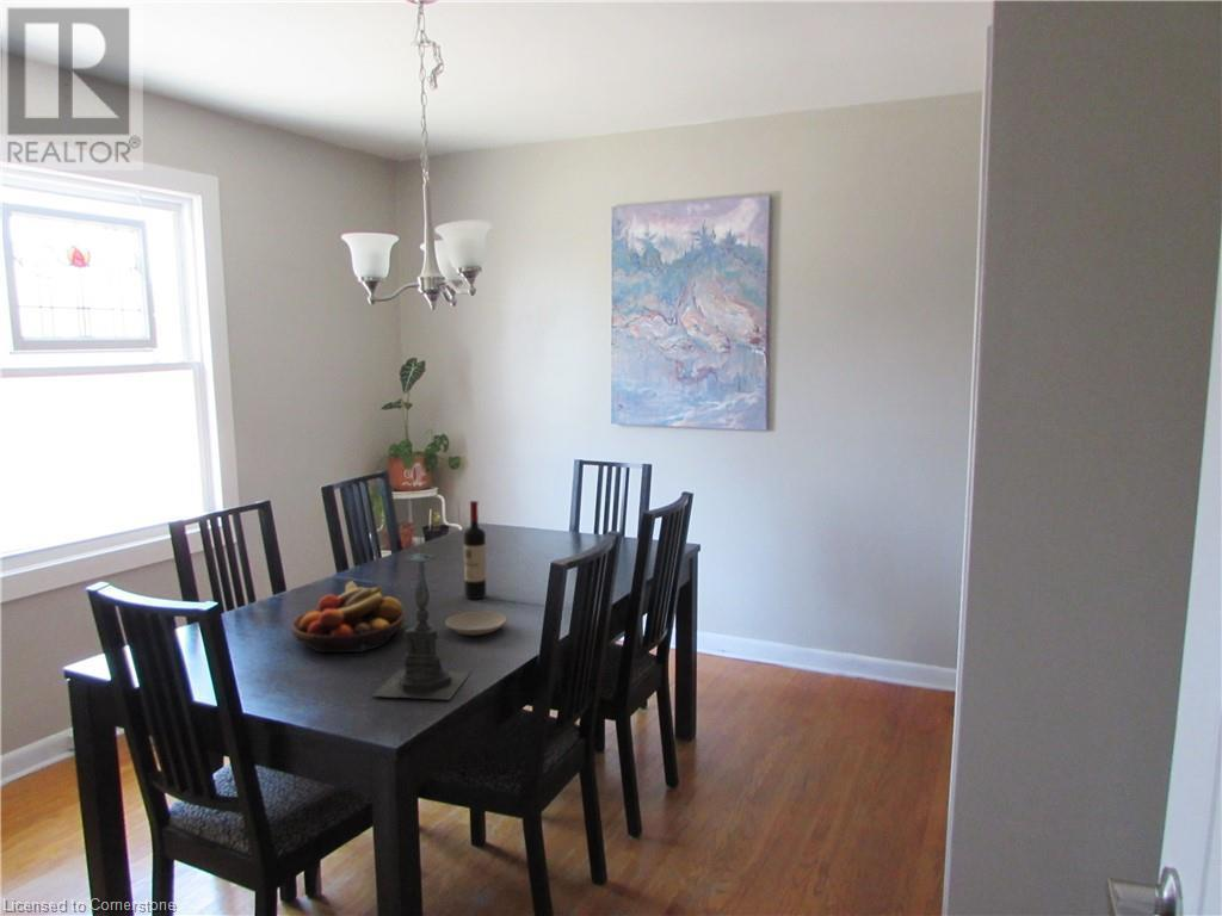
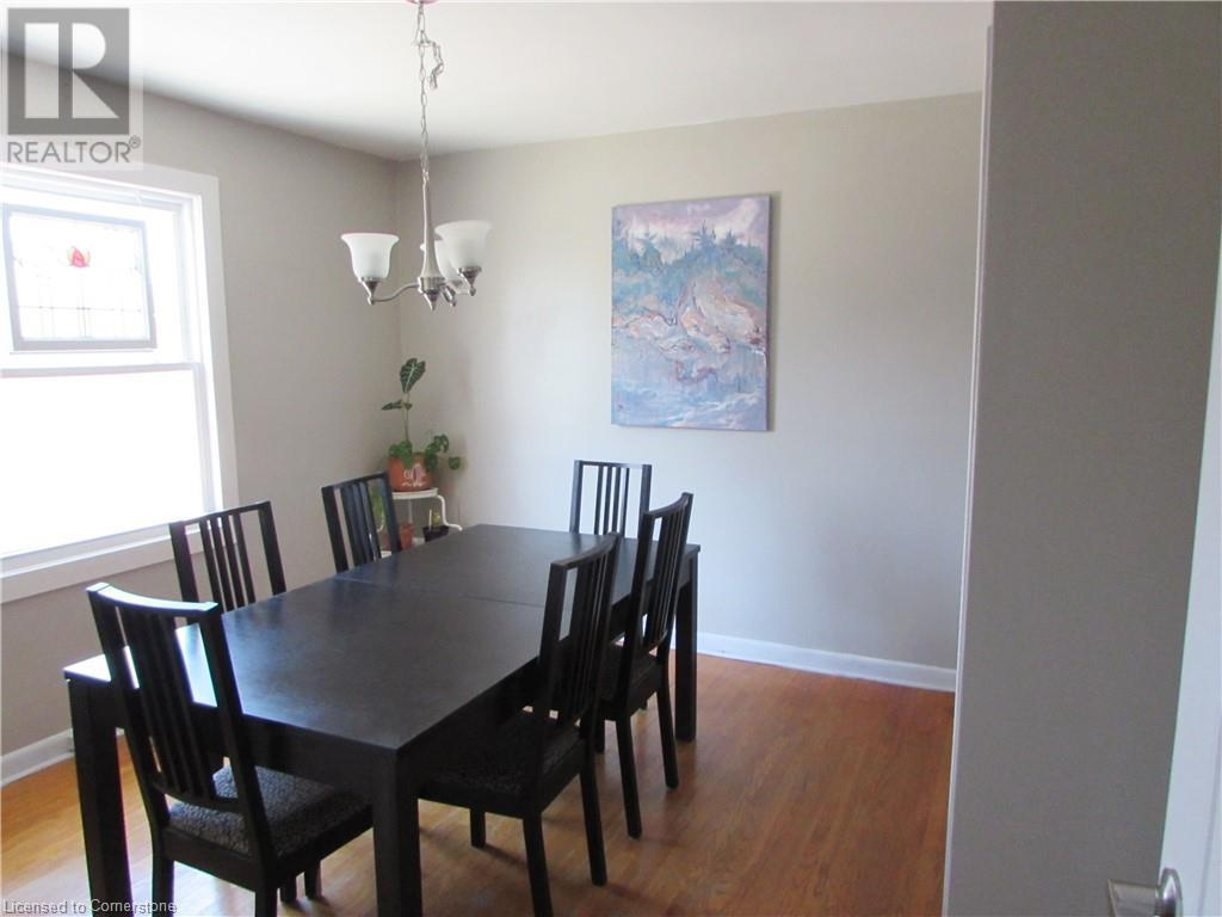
- plate (476, 624)
- wine bottle (474, 549)
- candle holder (420, 609)
- fruit bowl (347, 613)
